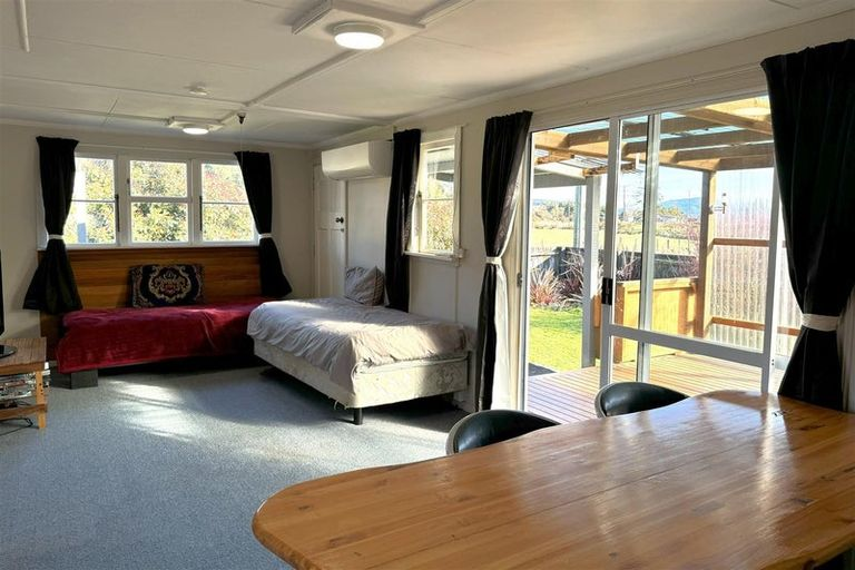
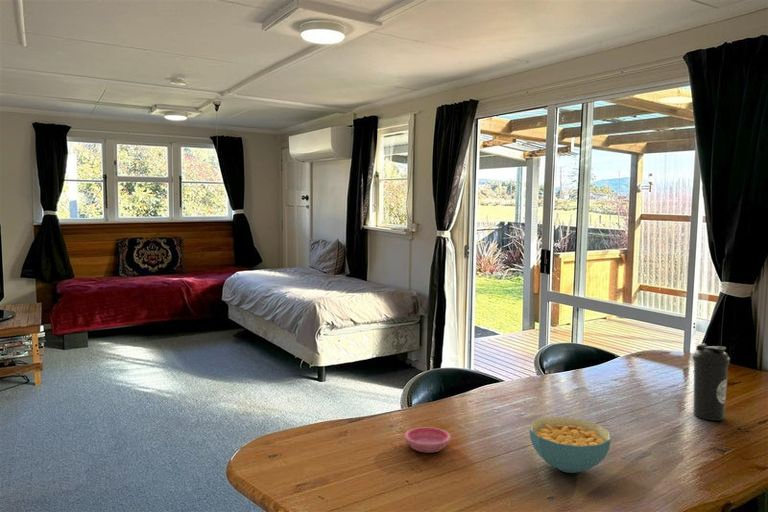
+ saucer (427, 440)
+ cereal bowl (568, 449)
+ water bottle (710, 381)
